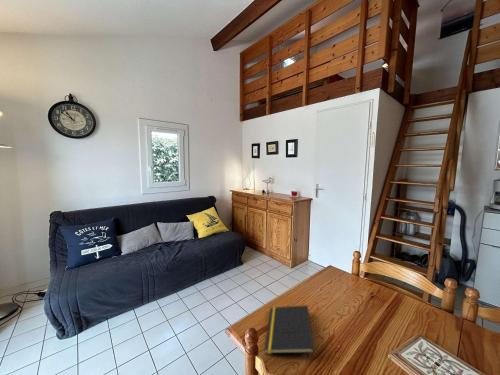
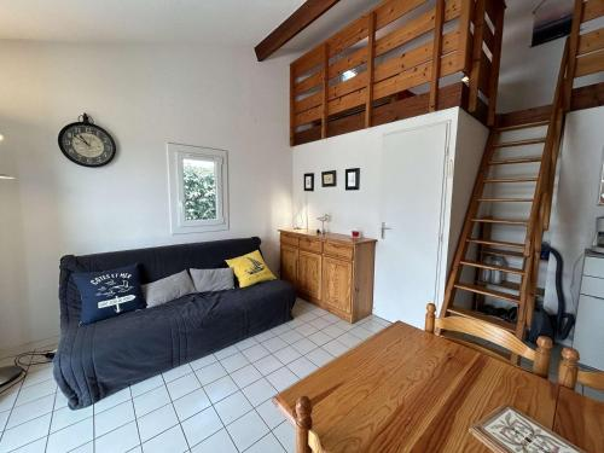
- notepad (288, 326)
